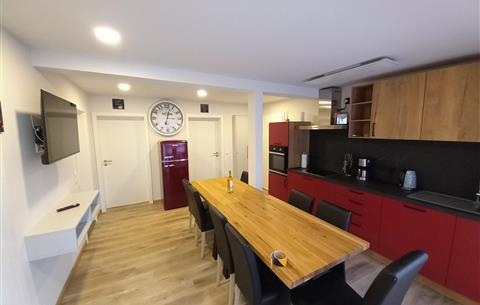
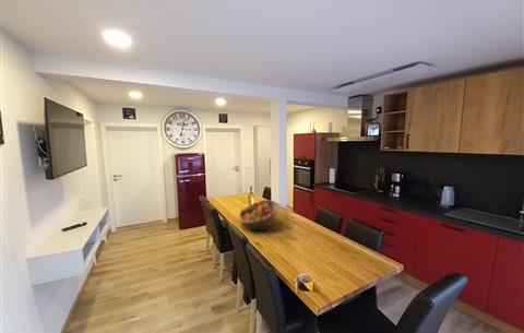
+ fruit basket (259, 214)
